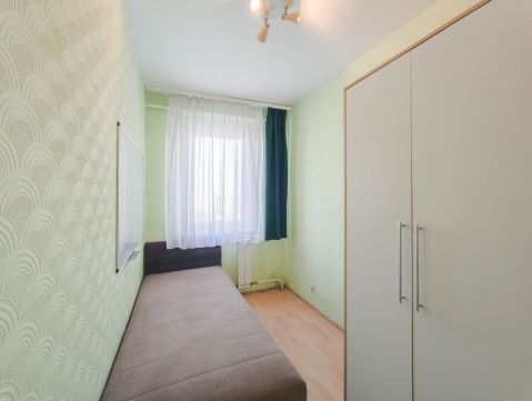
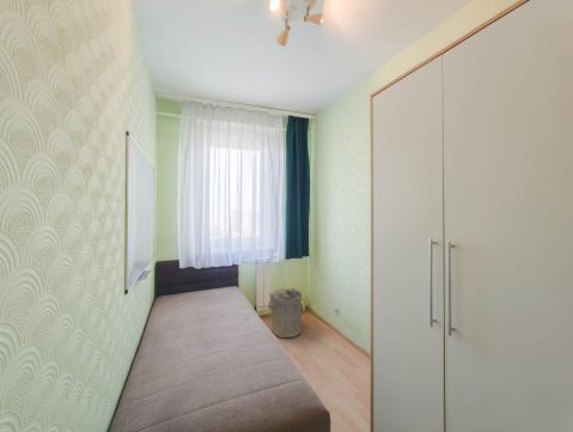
+ laundry hamper (285, 310)
